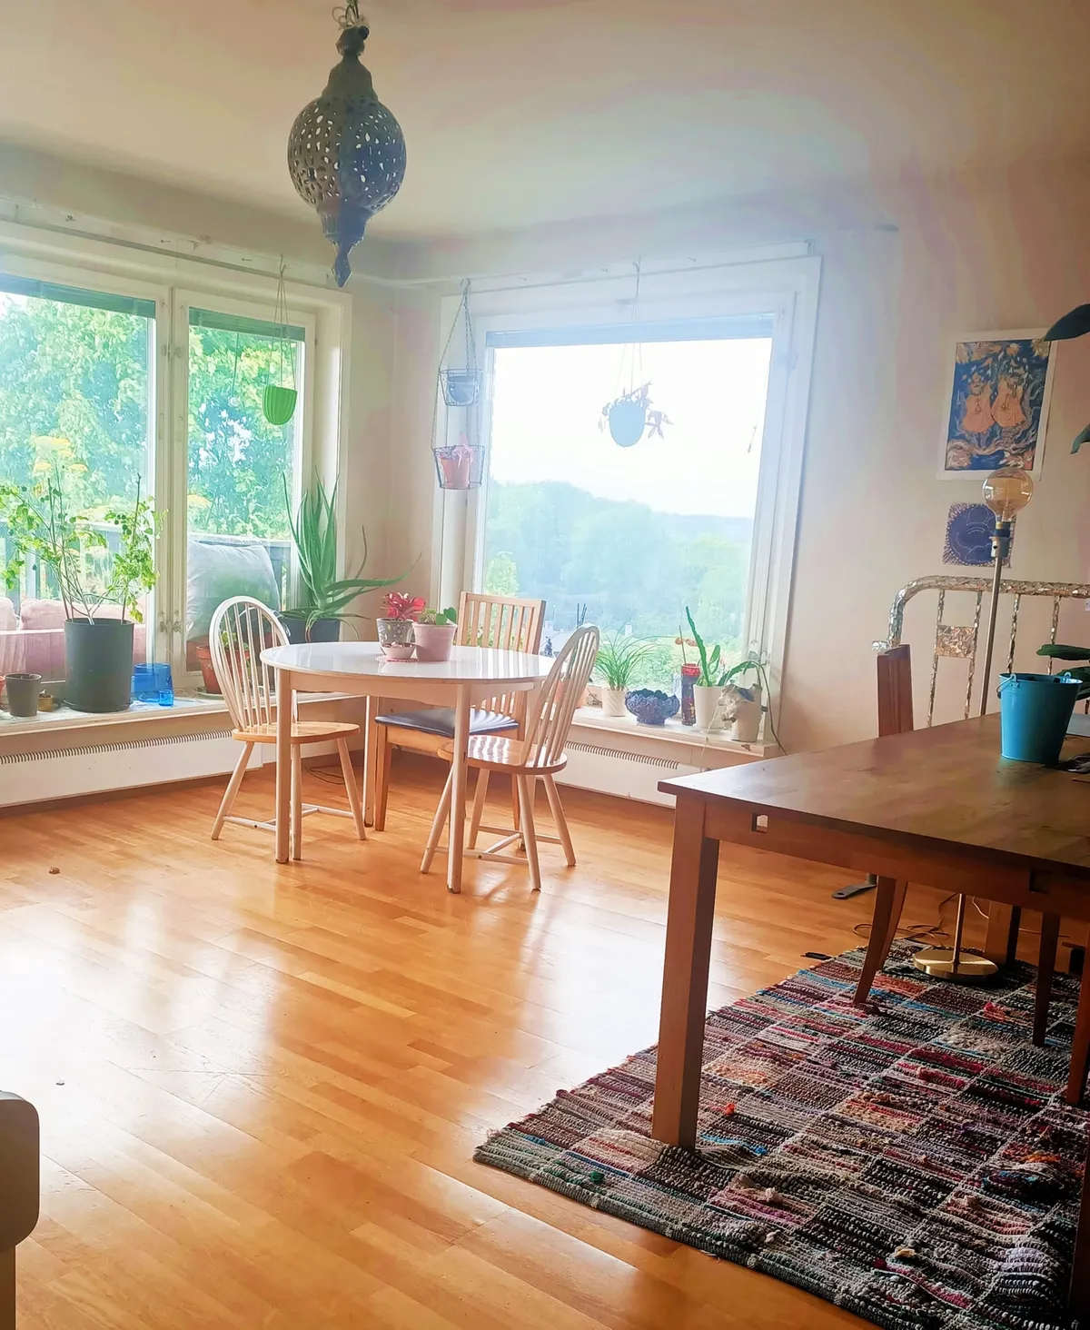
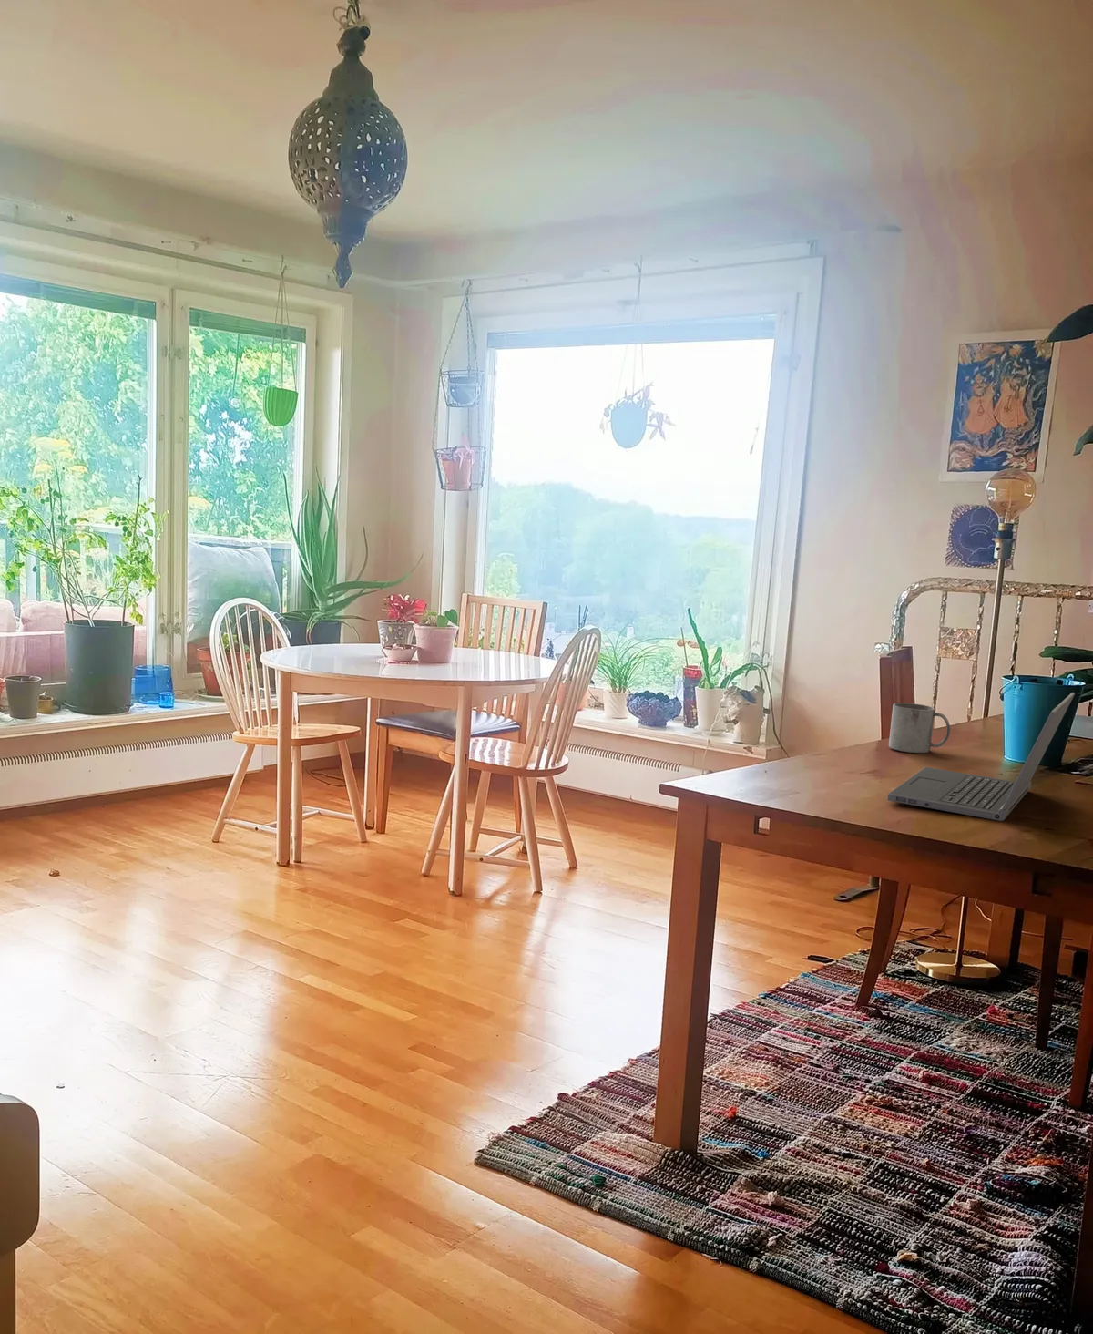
+ laptop computer (978, 776)
+ mug (920, 728)
